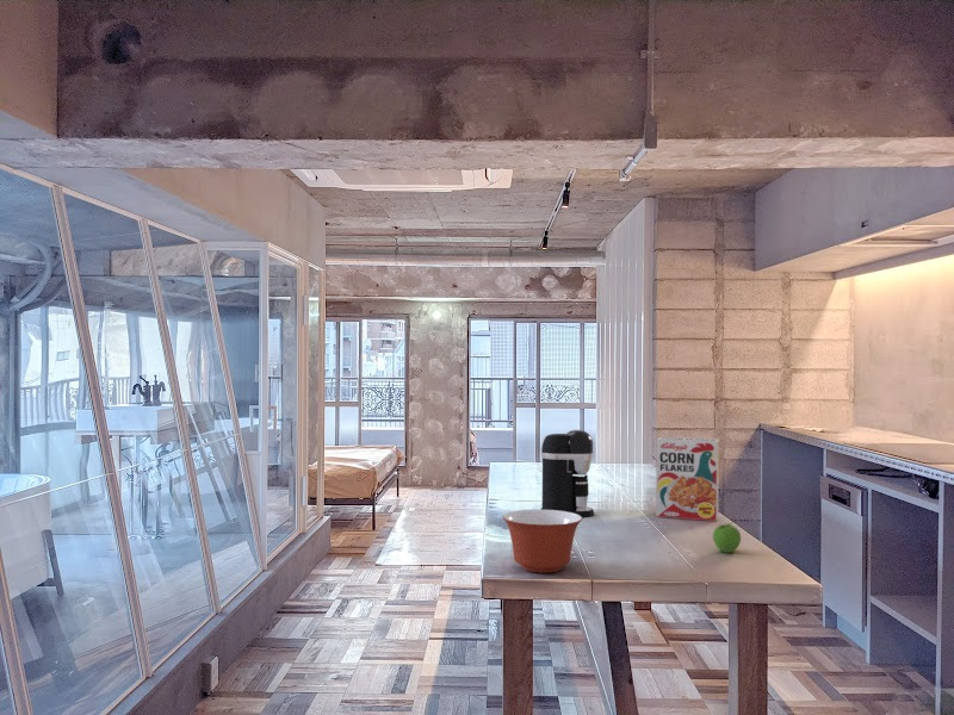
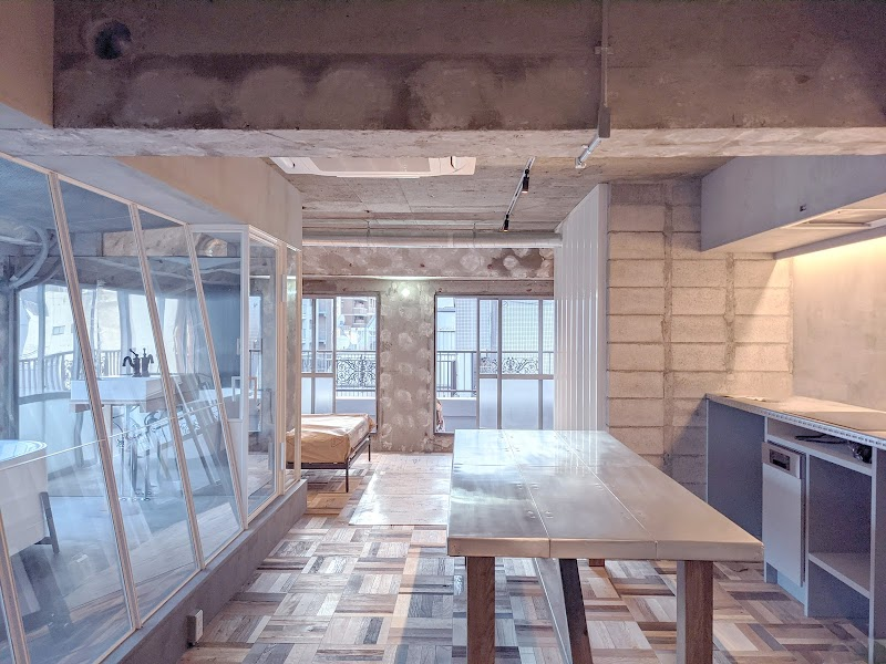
- cereal box (687, 477)
- mixing bowl (541, 541)
- fruit (726, 536)
- coffee maker (566, 472)
